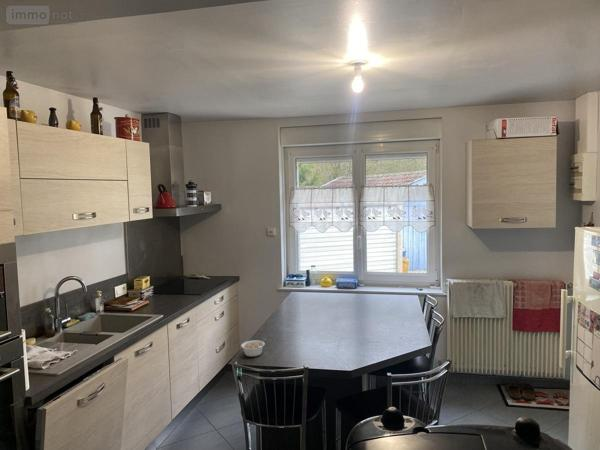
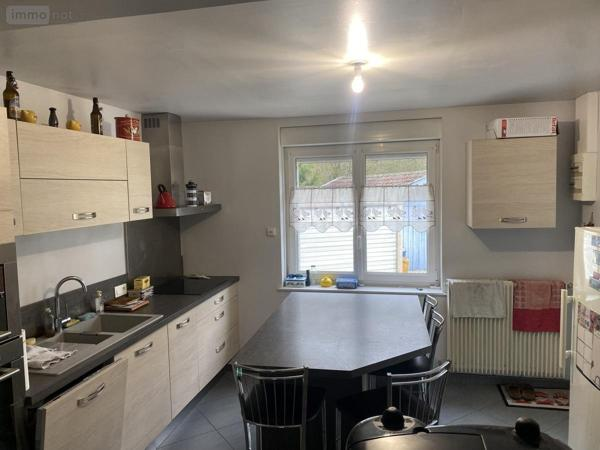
- legume (253, 347)
